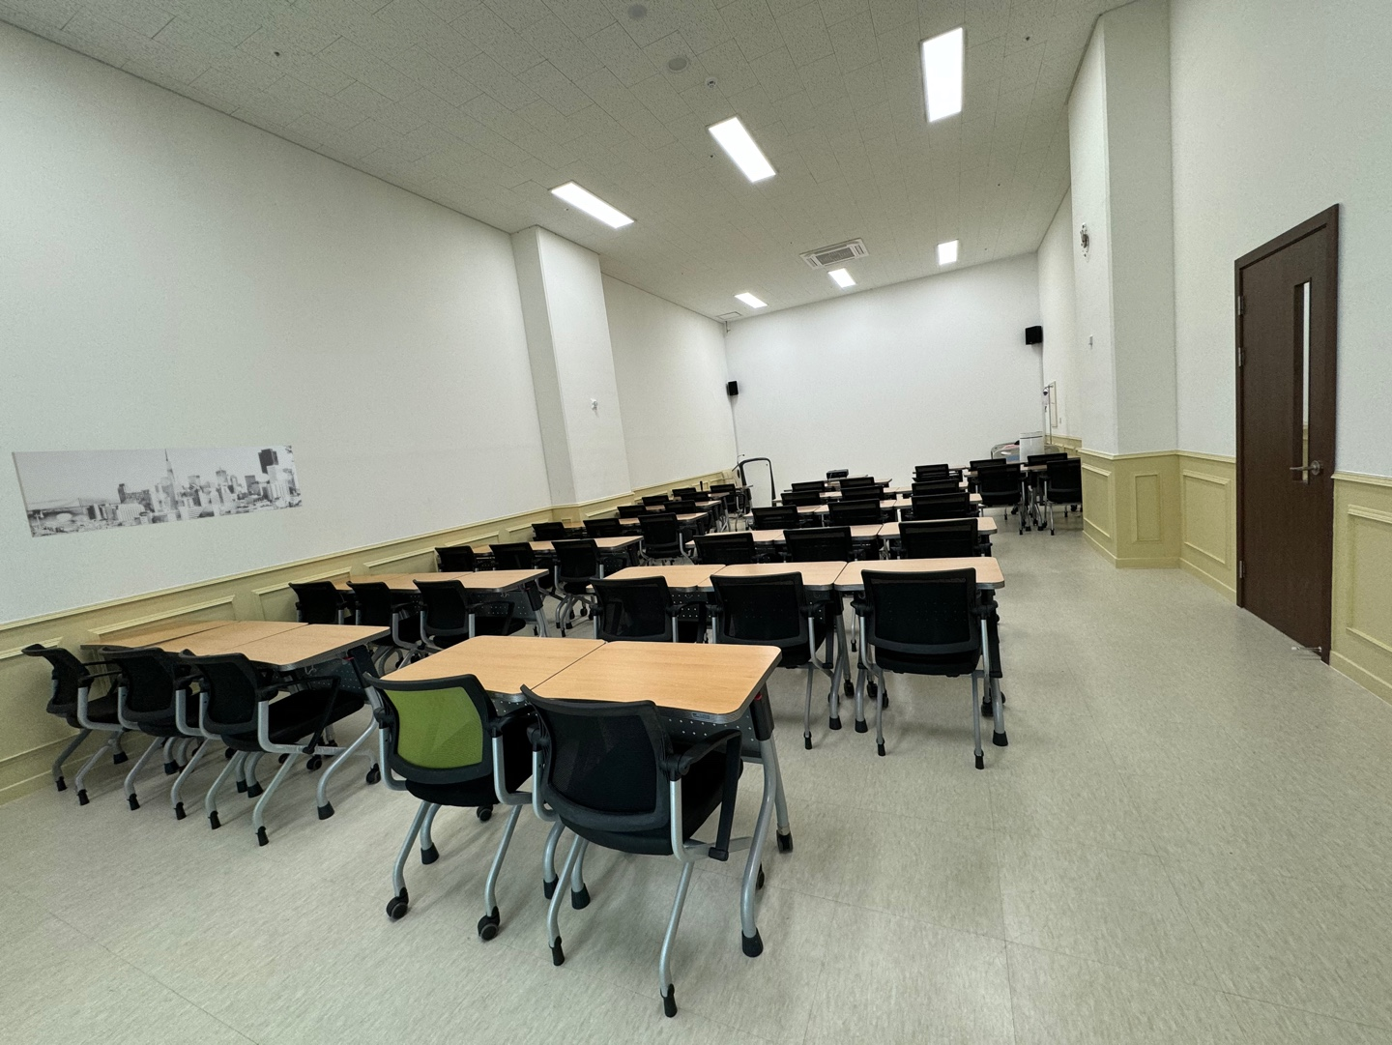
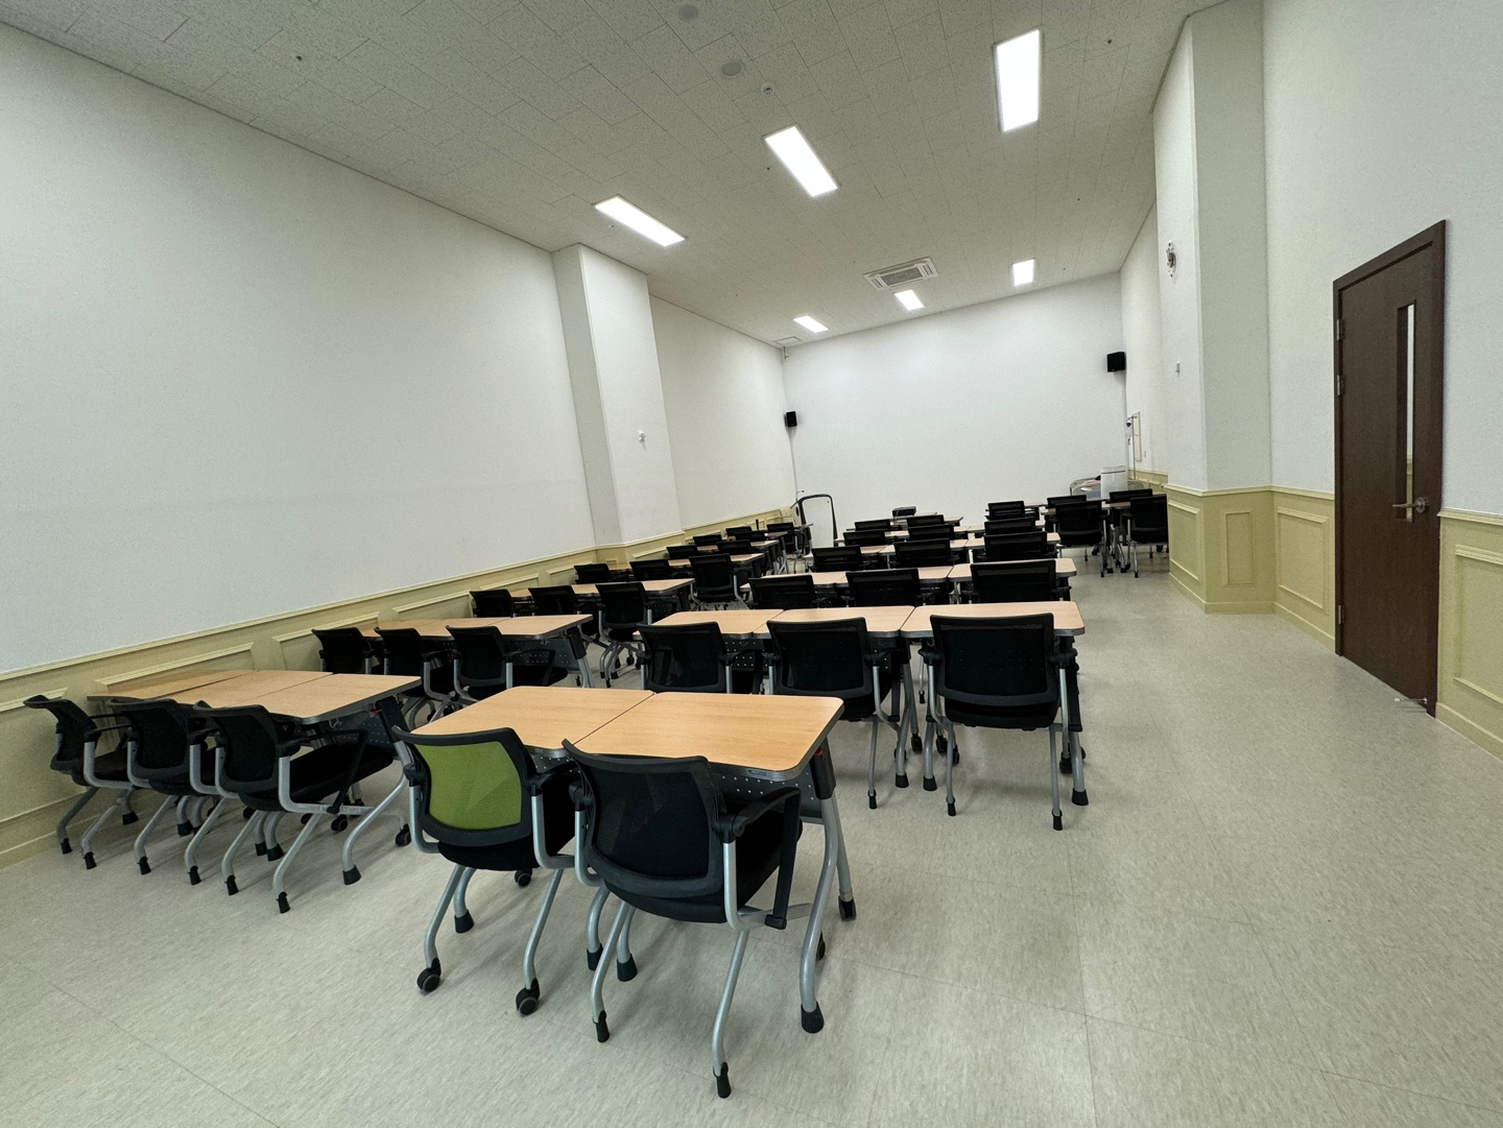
- wall art (182, 483)
